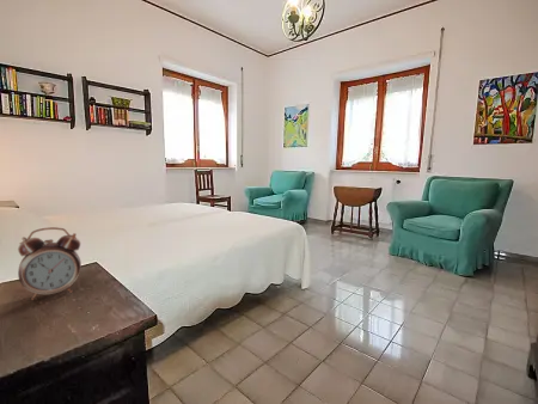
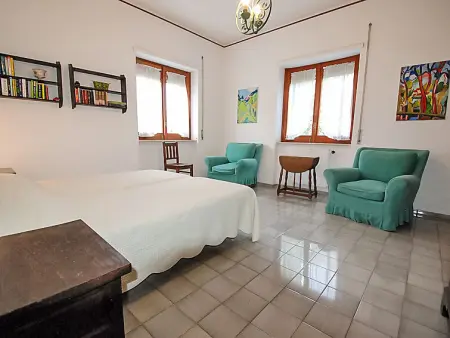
- alarm clock (51, 261)
